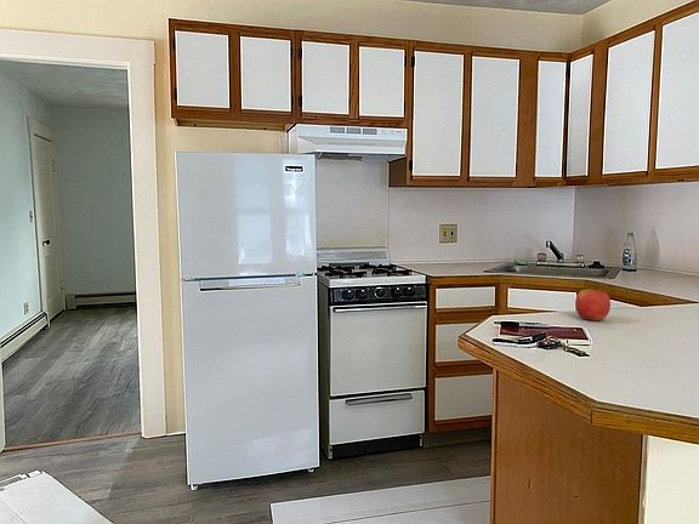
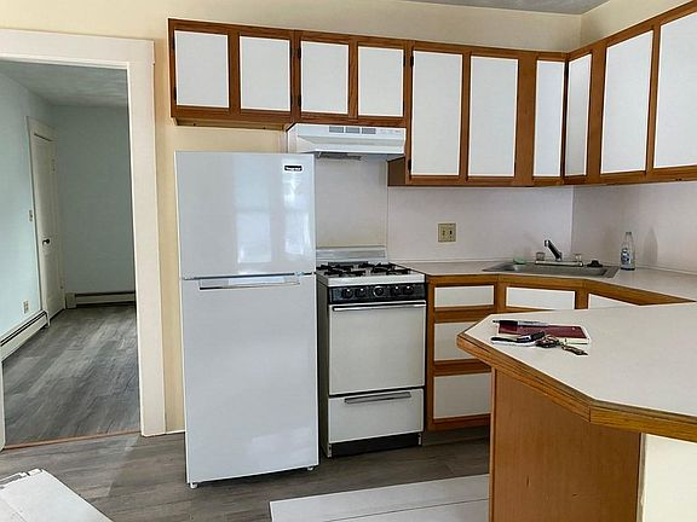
- apple (592, 302)
